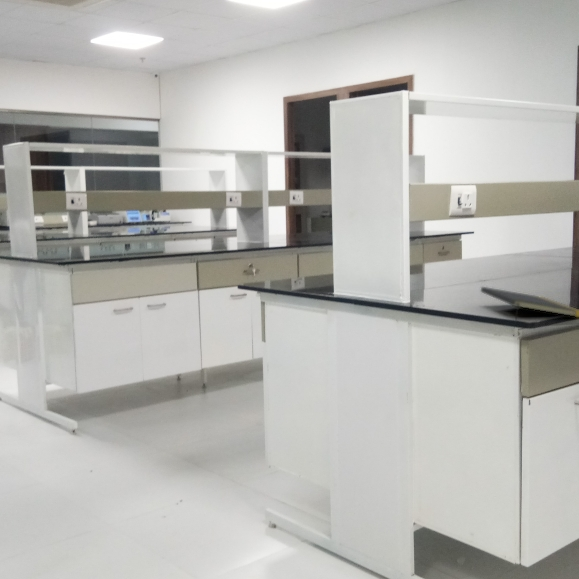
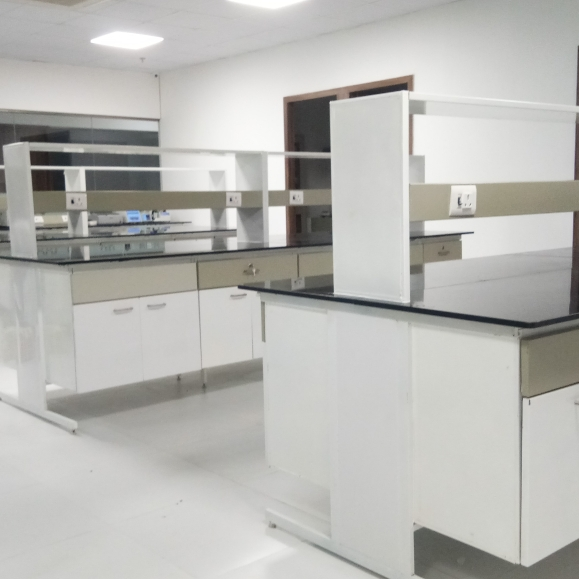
- notepad (529, 301)
